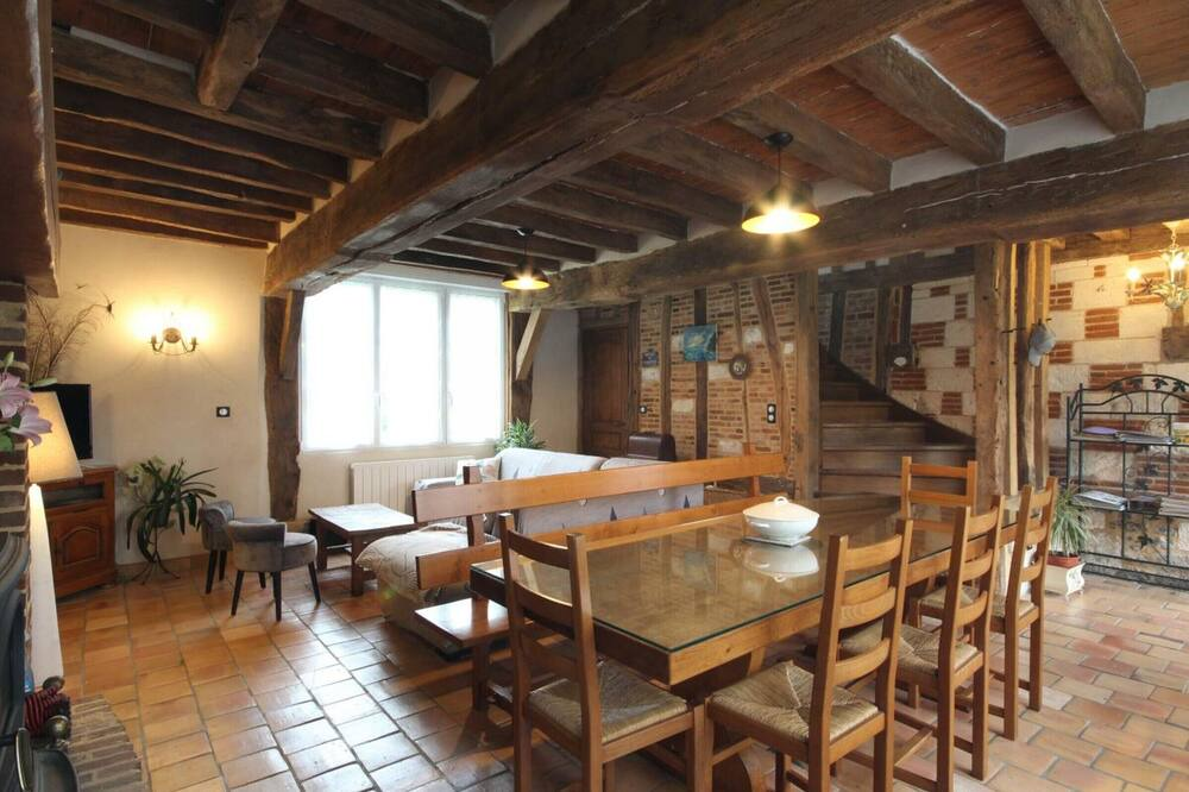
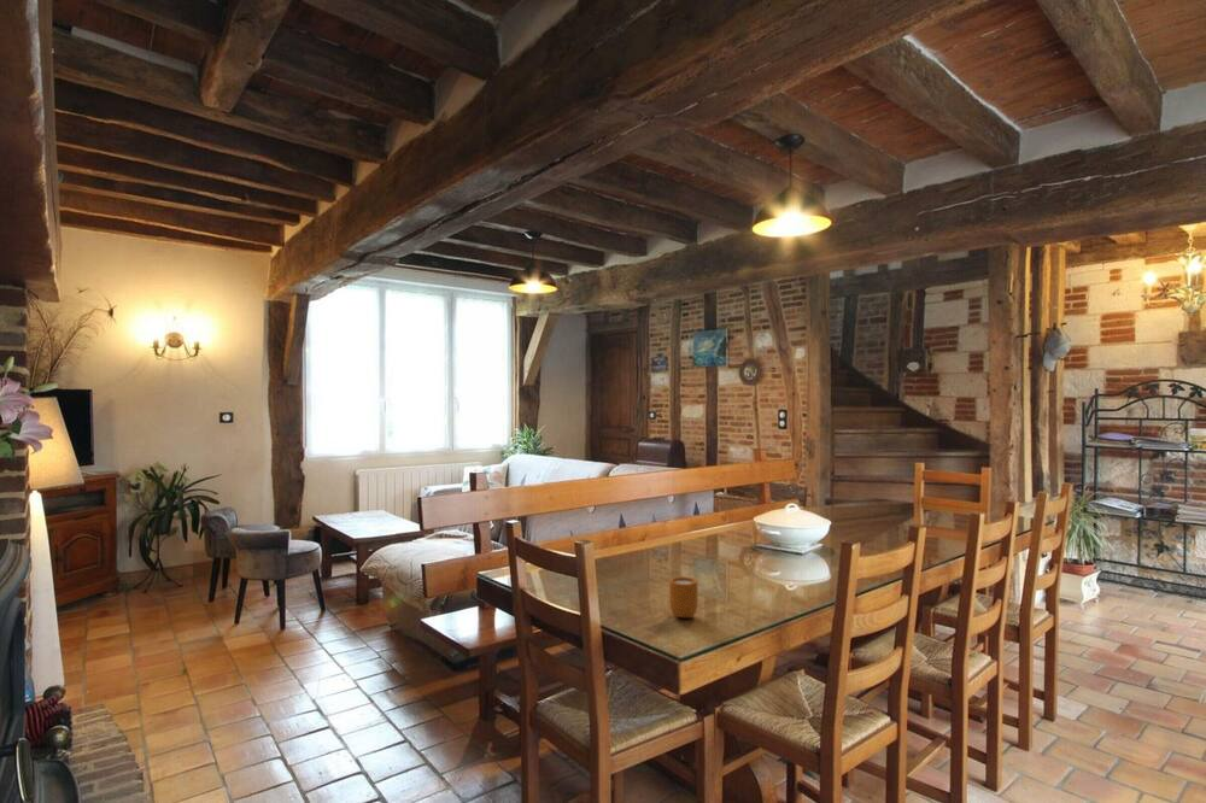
+ mug (684, 597)
